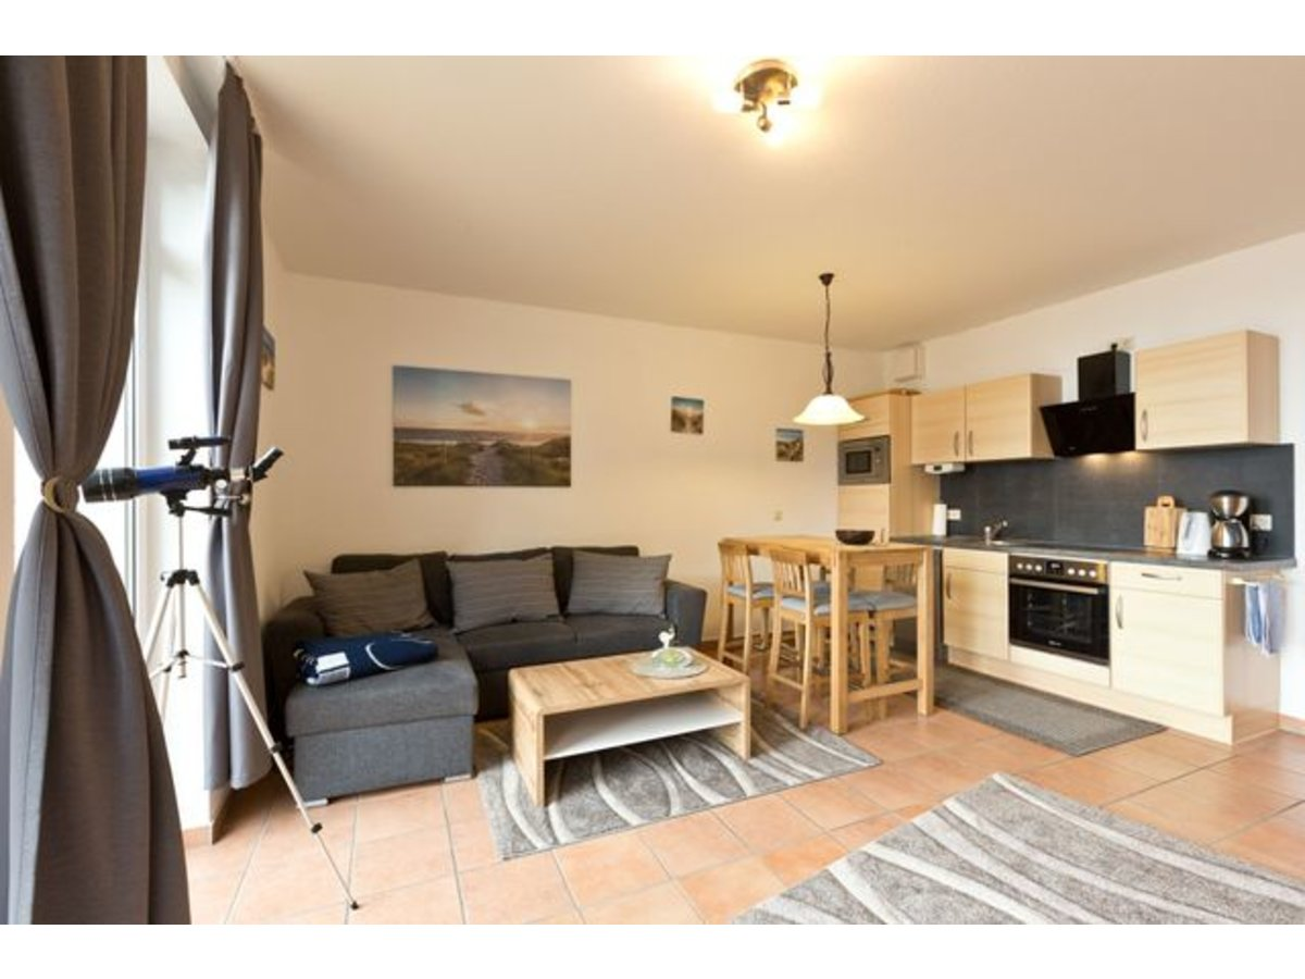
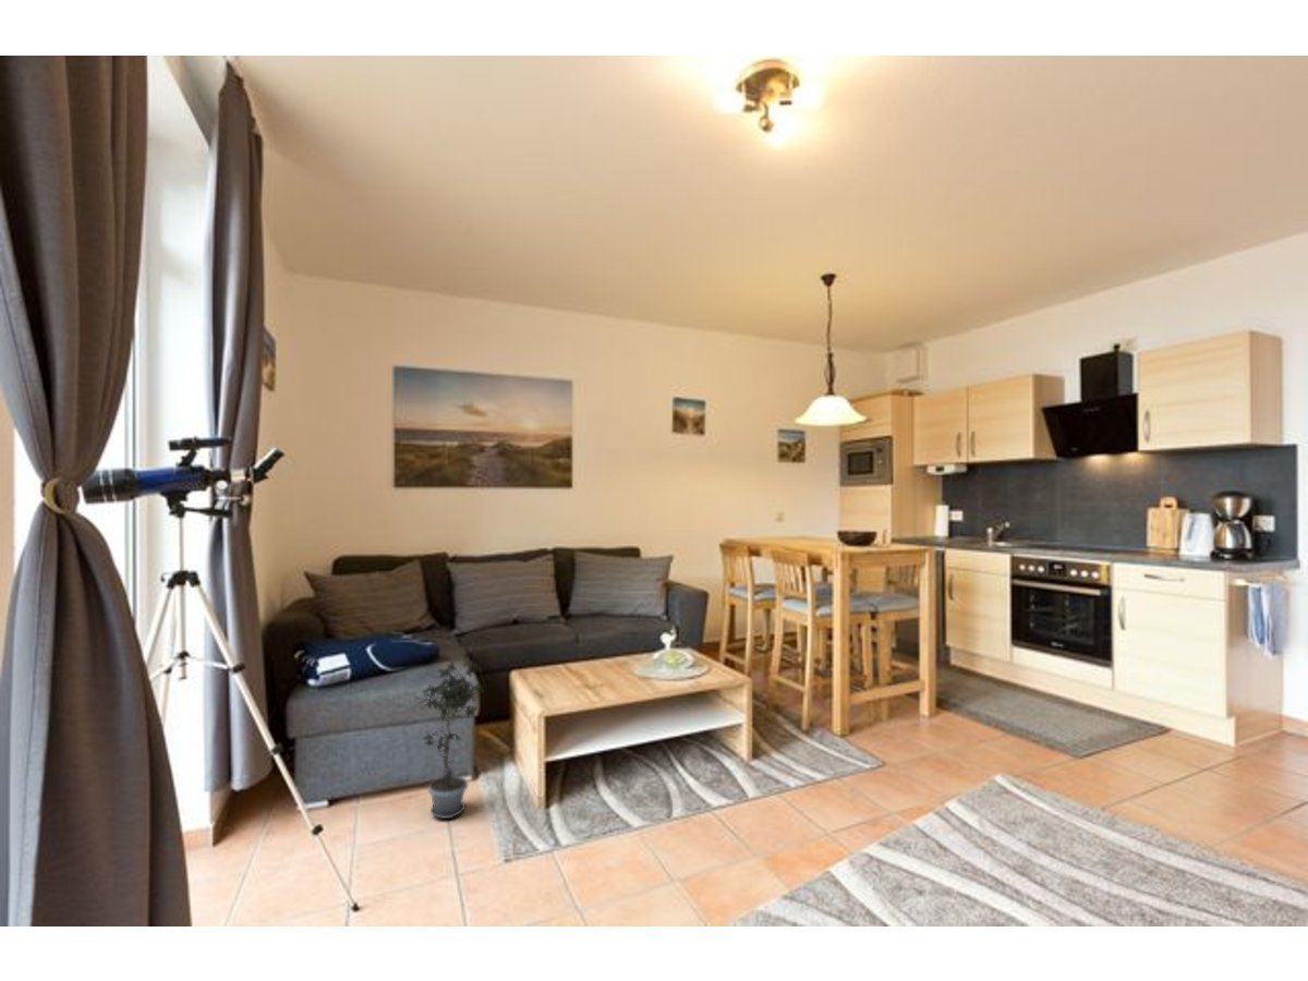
+ potted plant (450, 735)
